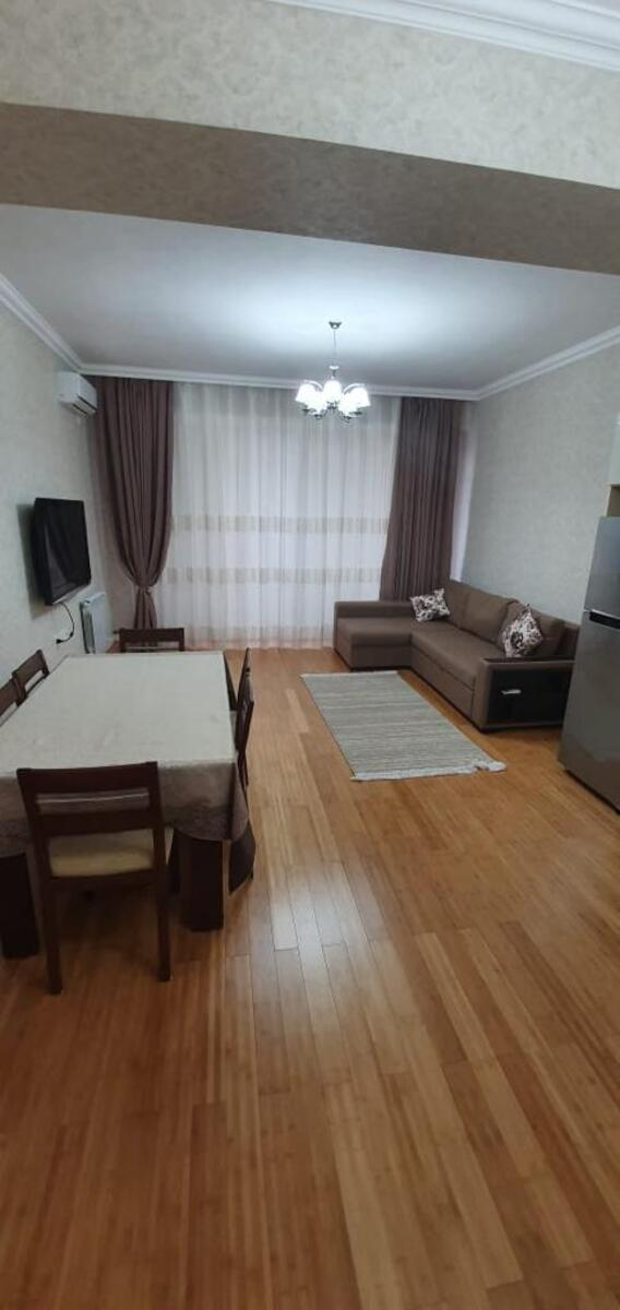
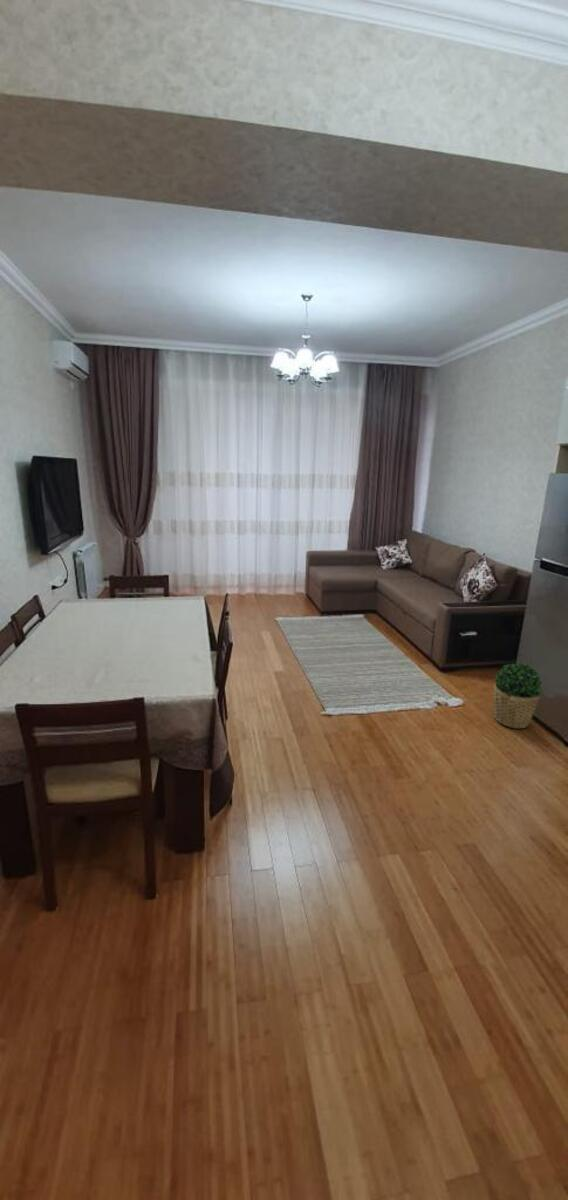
+ potted plant (516, 693)
